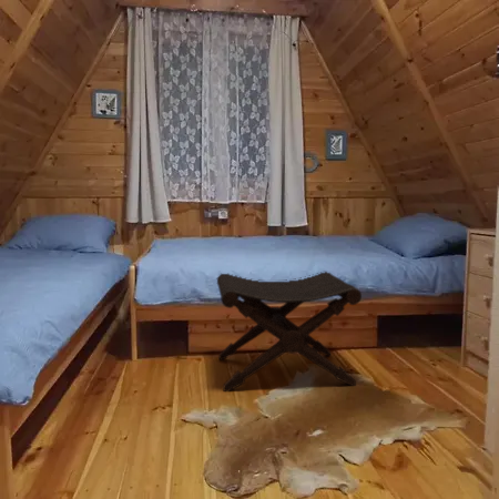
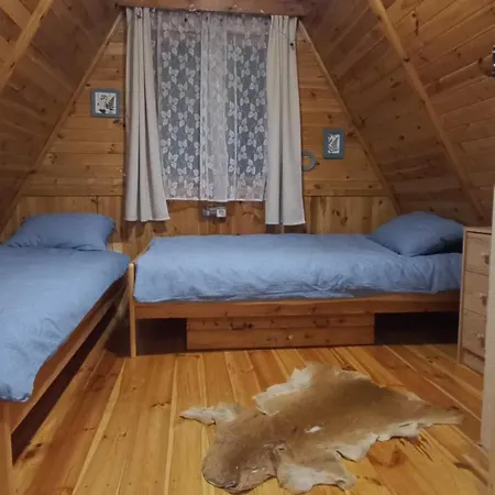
- footstool (283, 325)
